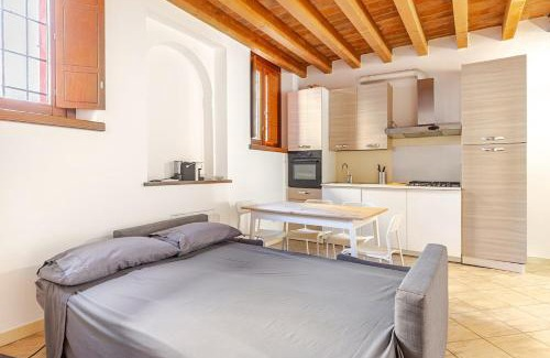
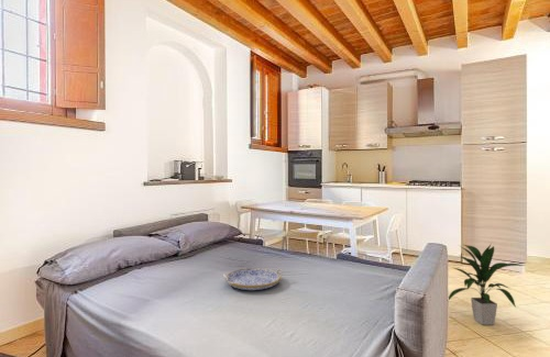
+ indoor plant (480, 281)
+ serving tray (253, 277)
